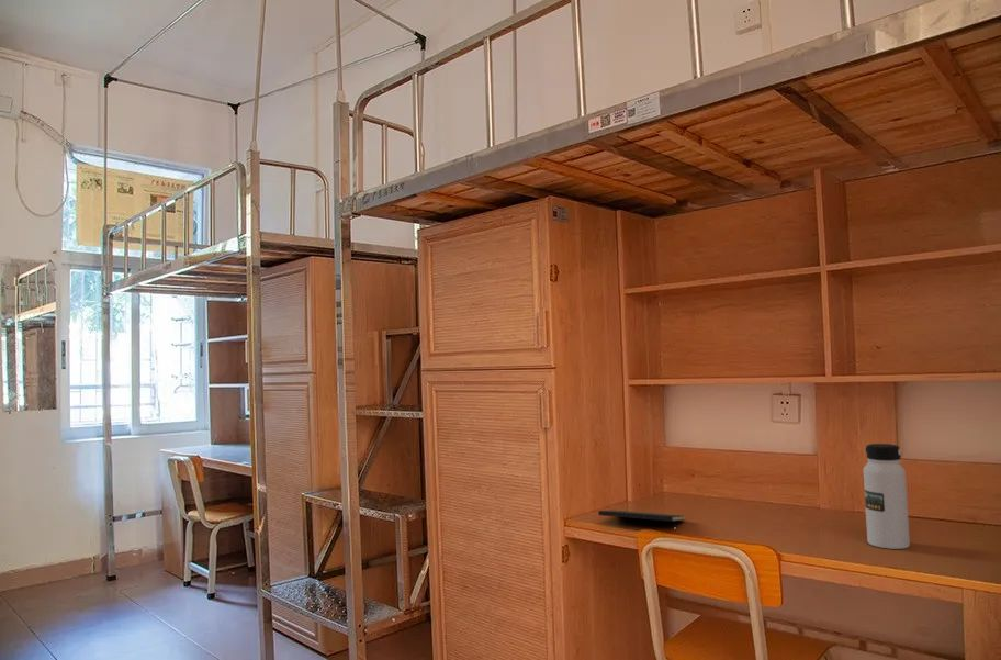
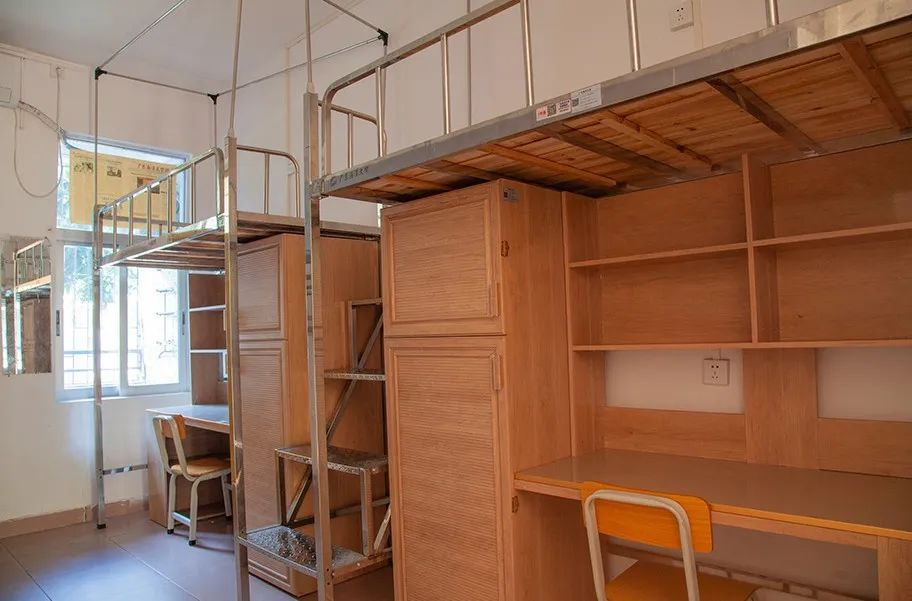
- notepad (642, 515)
- water bottle (885, 494)
